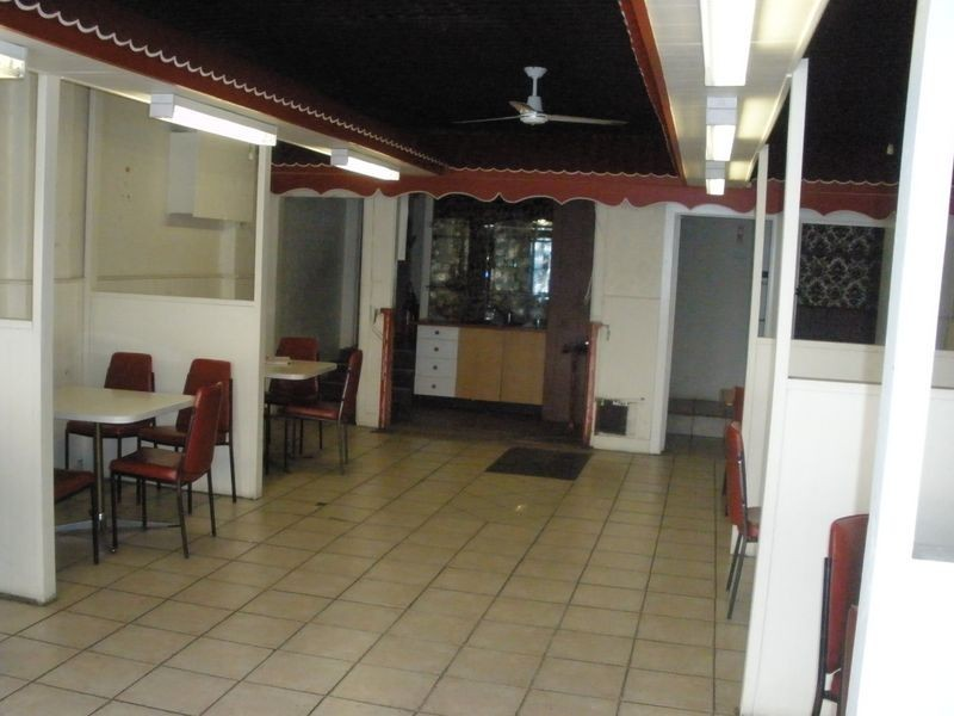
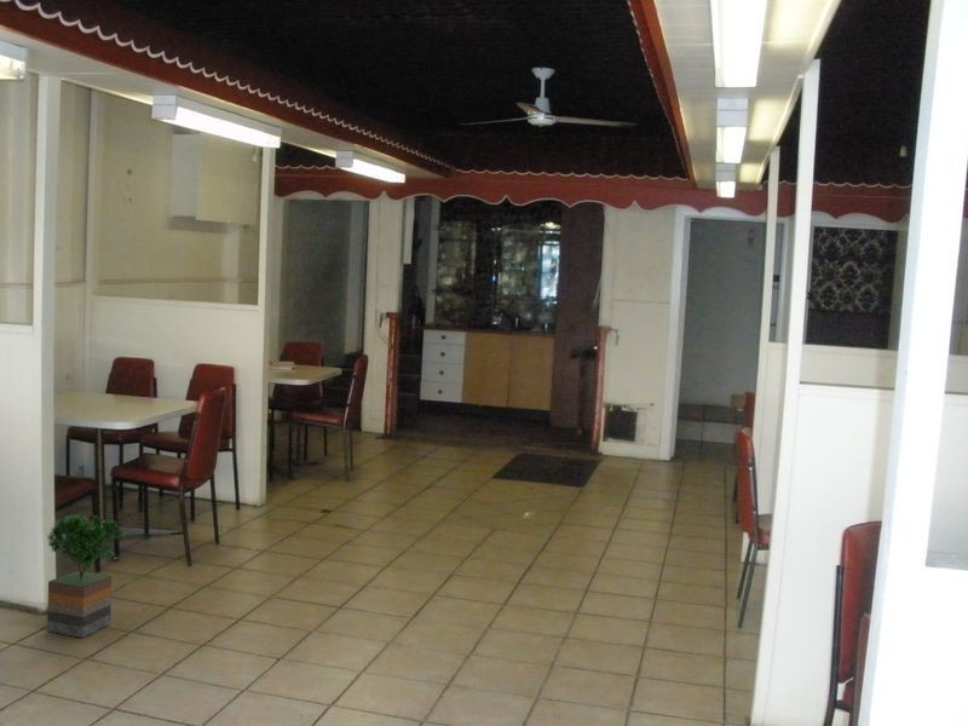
+ potted tree (82, 571)
